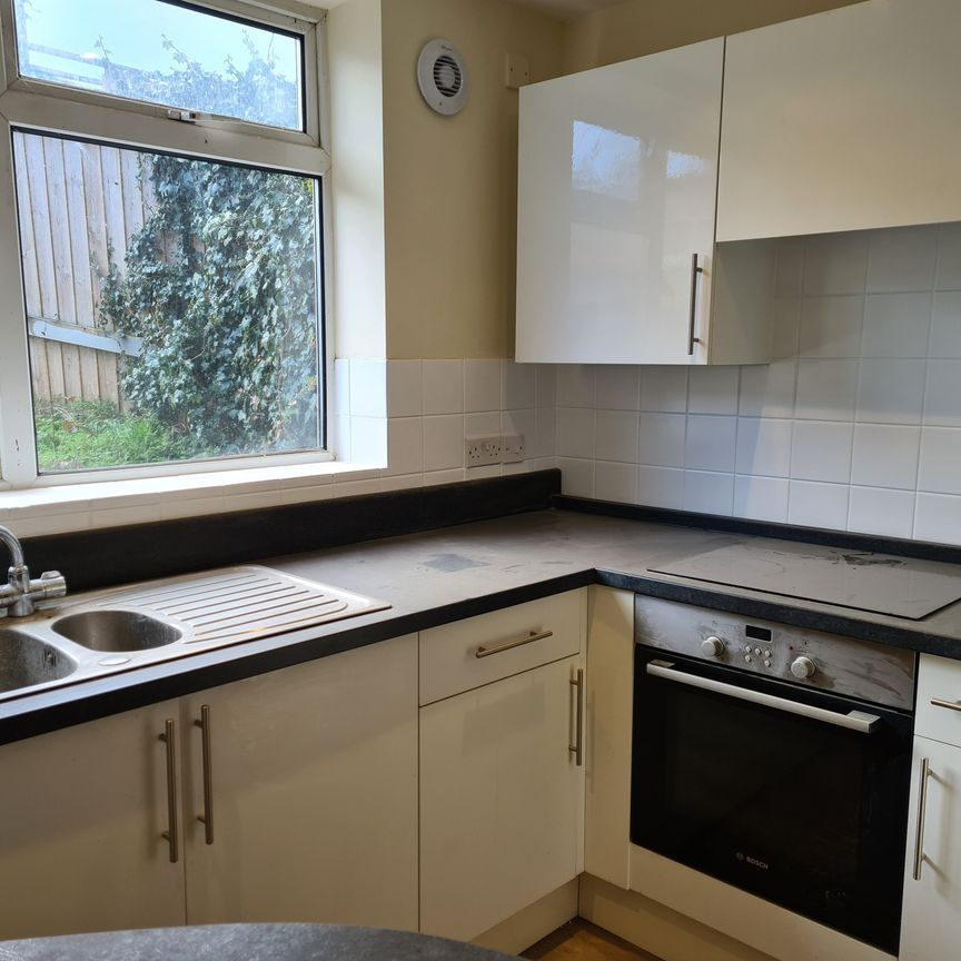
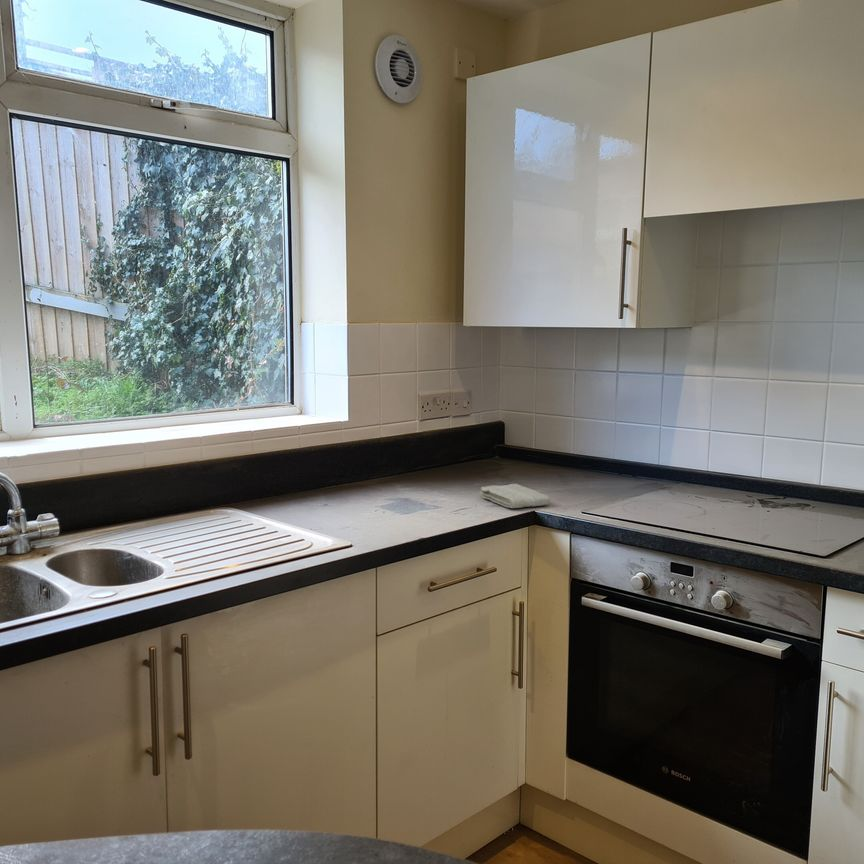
+ washcloth (513, 495)
